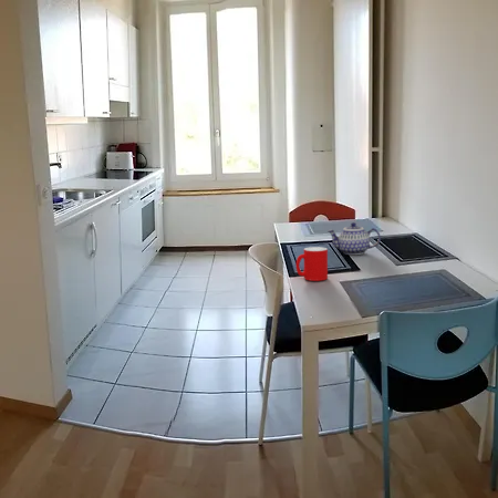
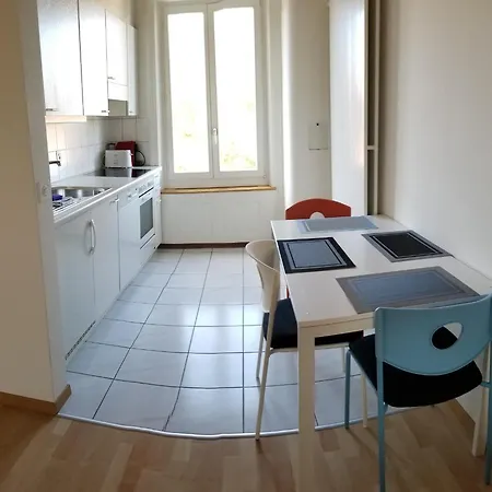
- teapot (353, 237)
- cup (311, 263)
